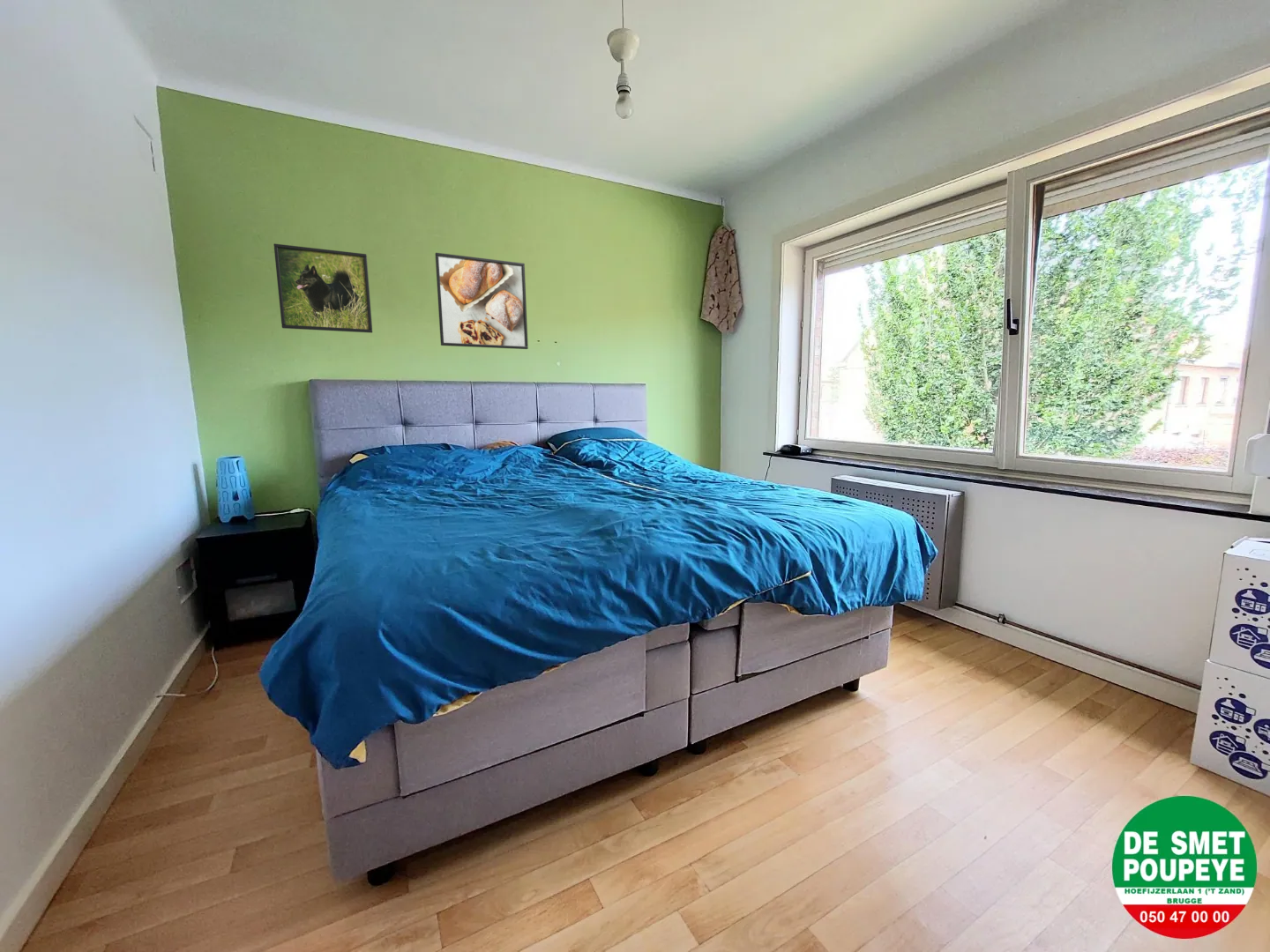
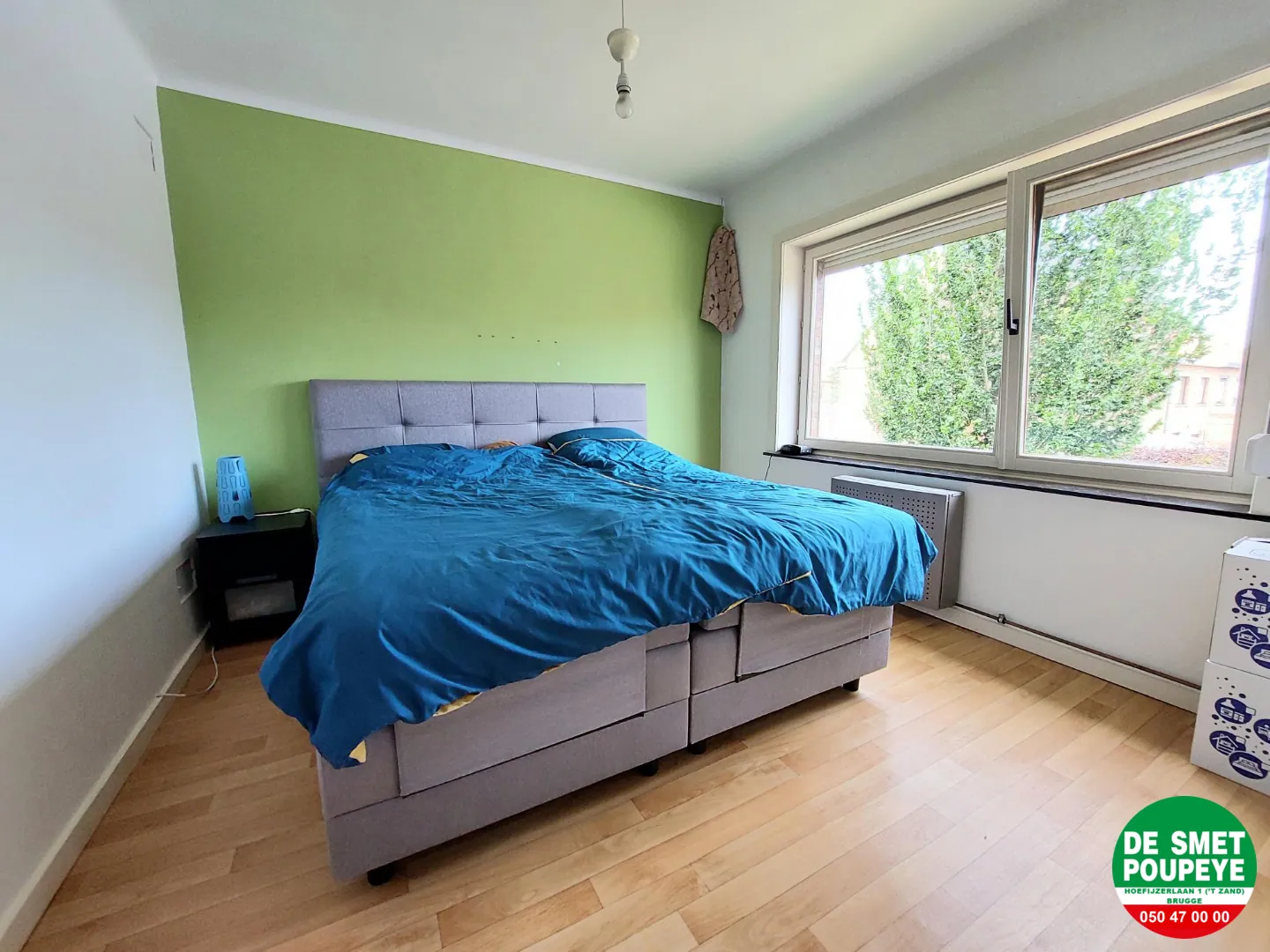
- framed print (483, 303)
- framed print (325, 290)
